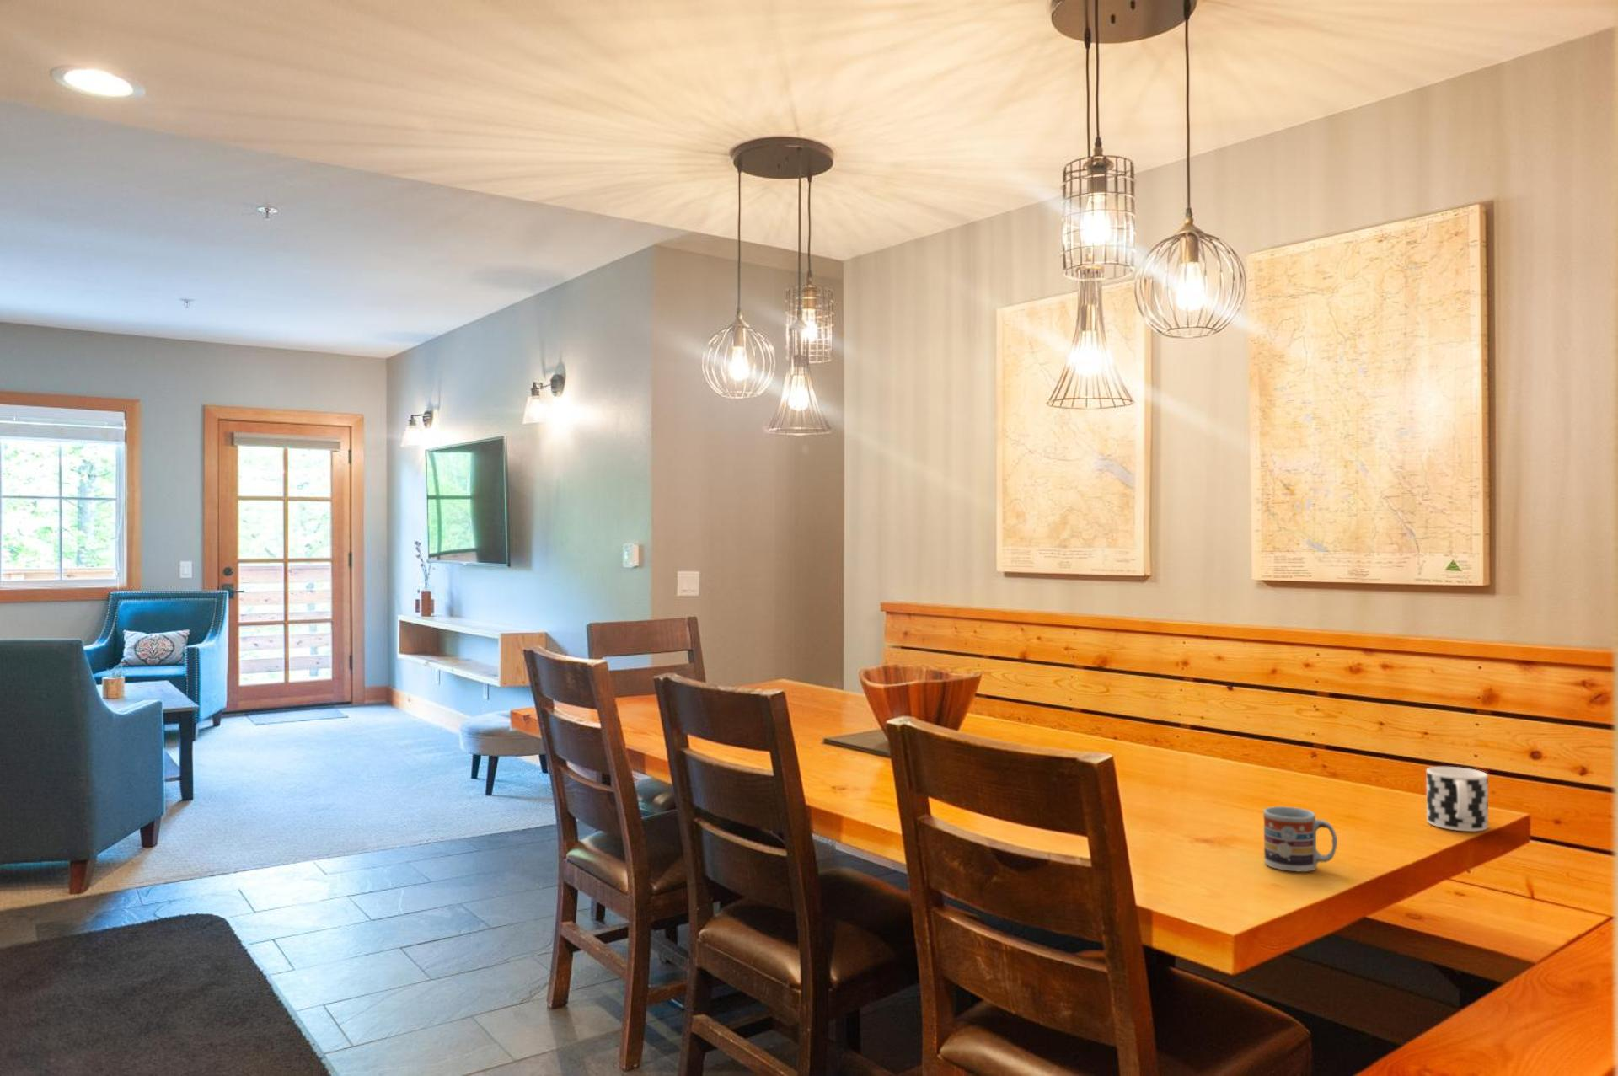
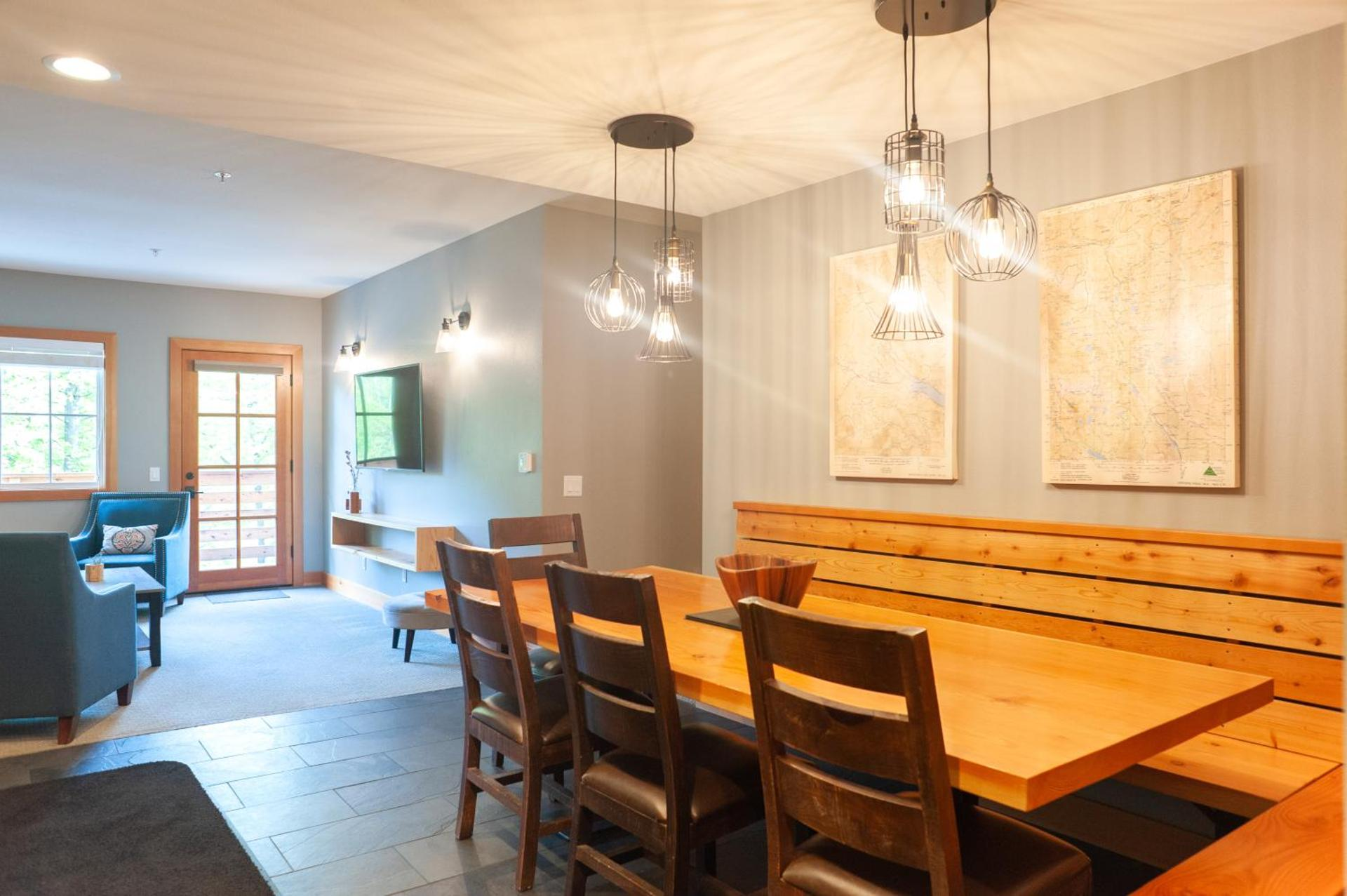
- cup (1458, 800)
- cup (1300, 839)
